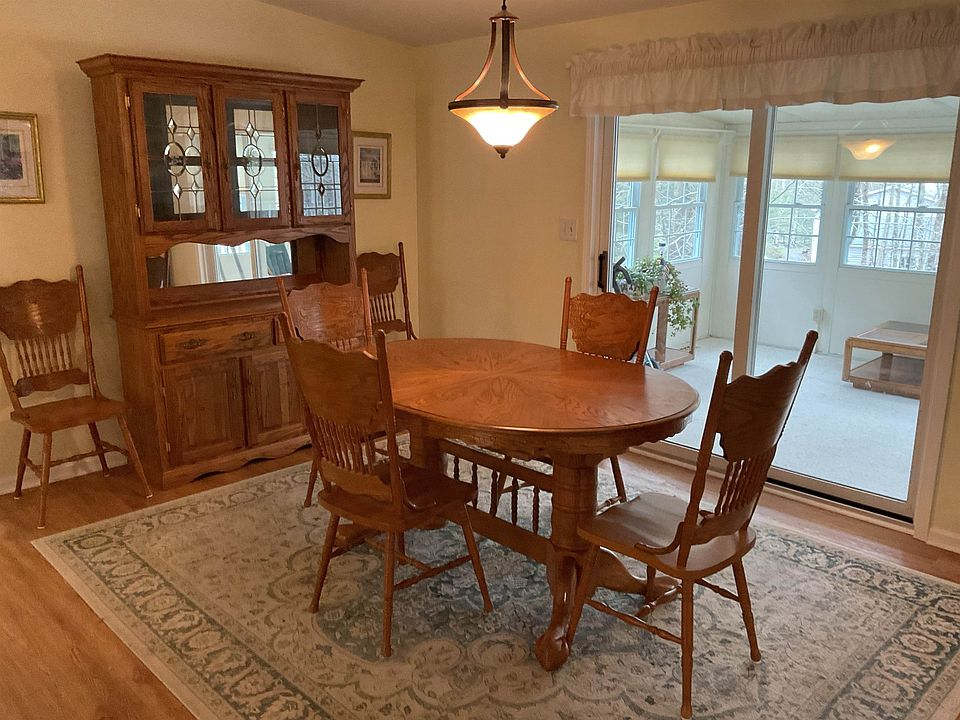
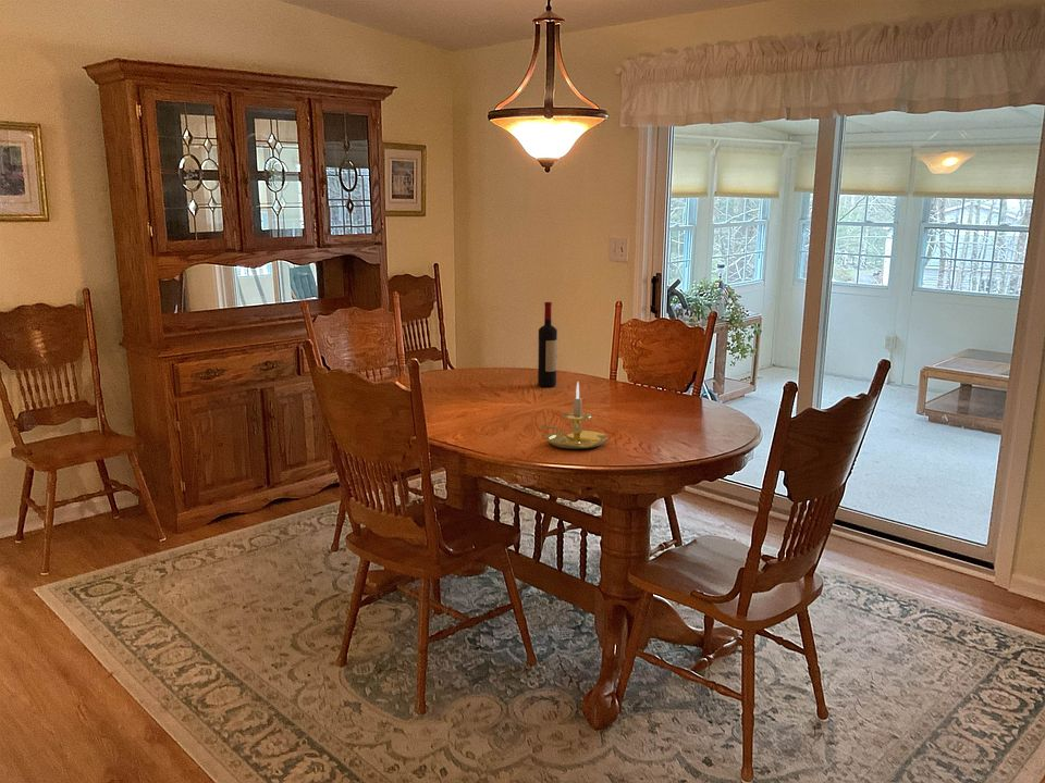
+ candle holder (573, 412)
+ wine bottle (548, 344)
